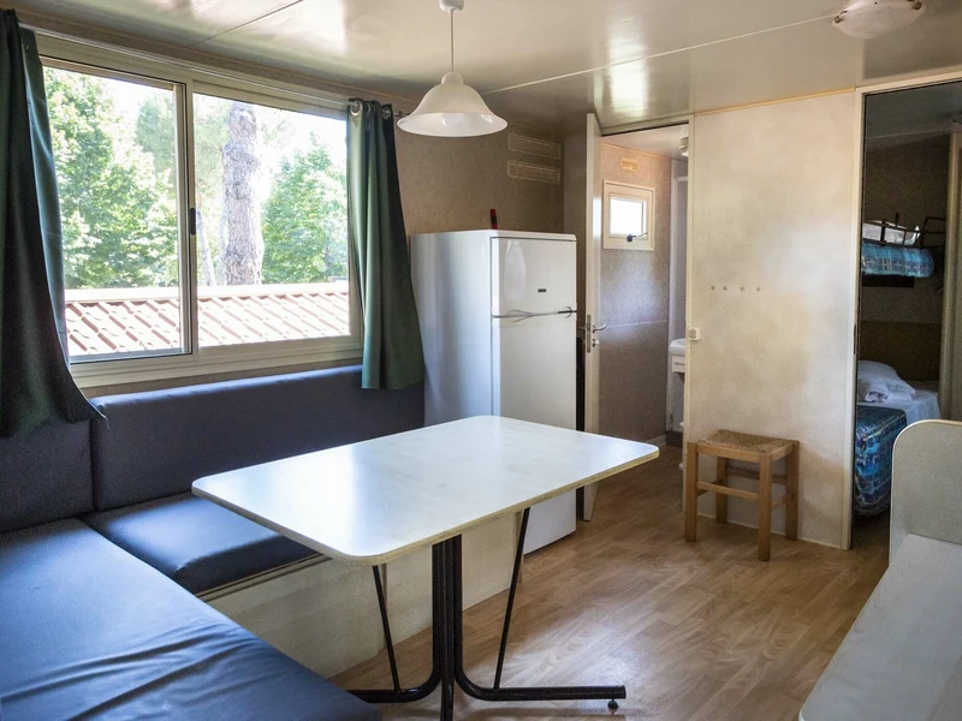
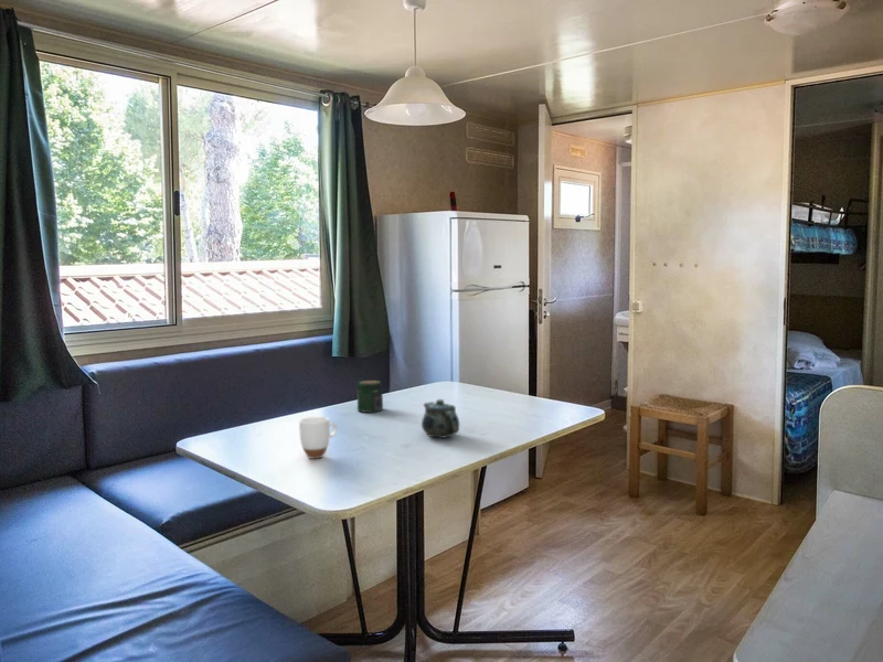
+ mug (320, 437)
+ jar (370, 395)
+ chinaware (440, 417)
